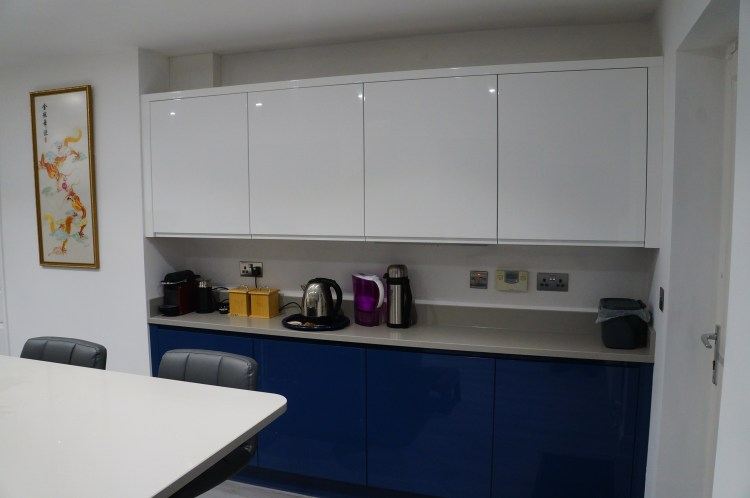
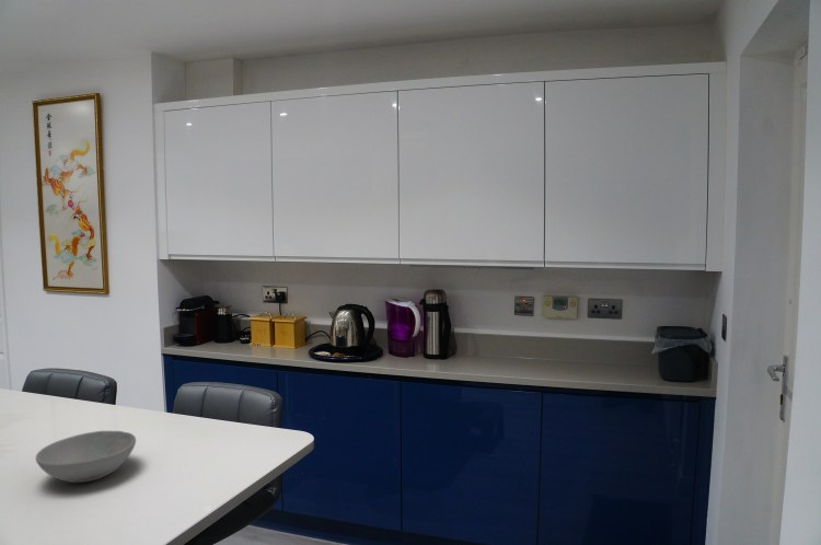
+ bowl (88, 460)
